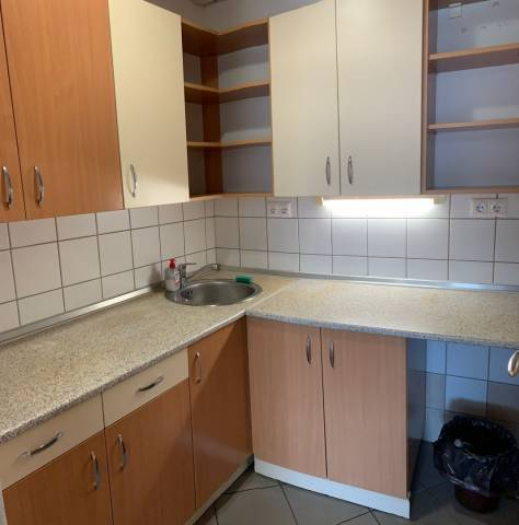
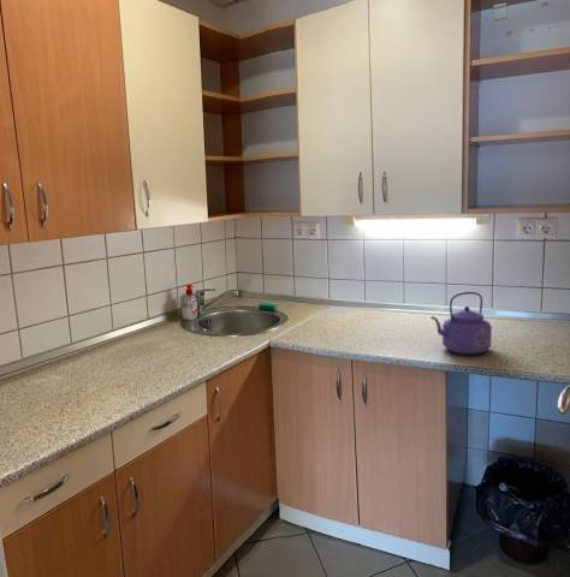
+ kettle (458, 321)
